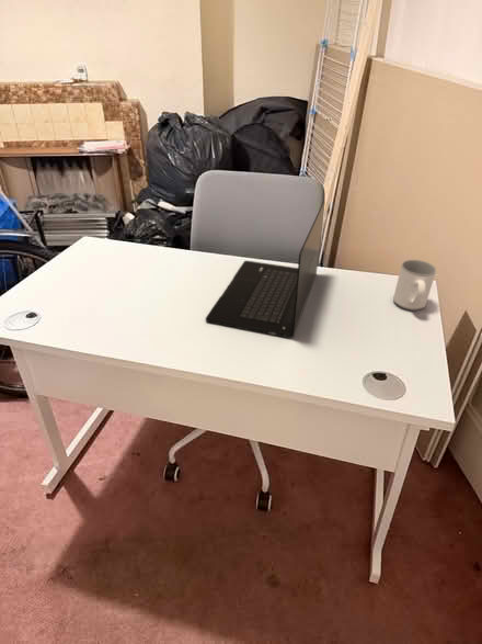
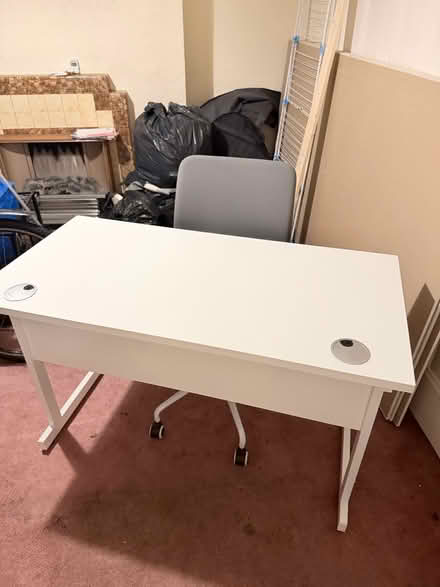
- laptop (267, 263)
- mug (414, 287)
